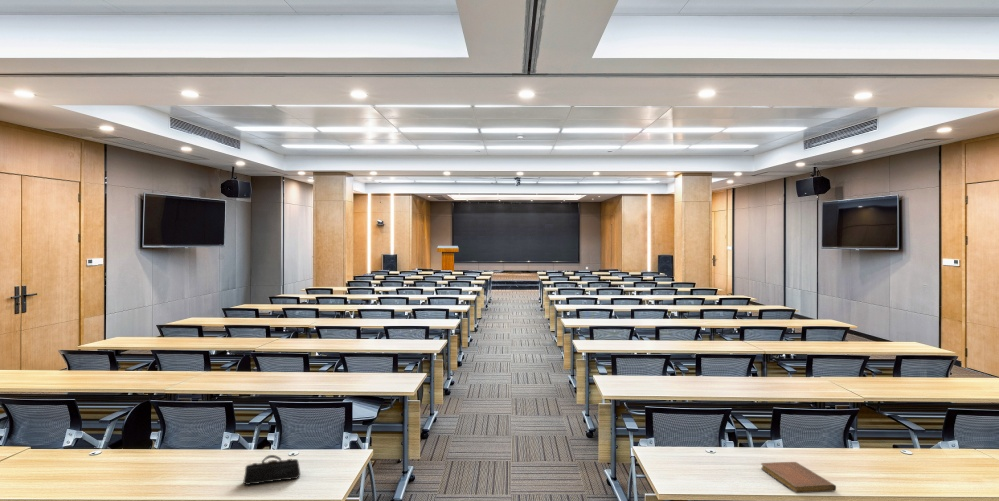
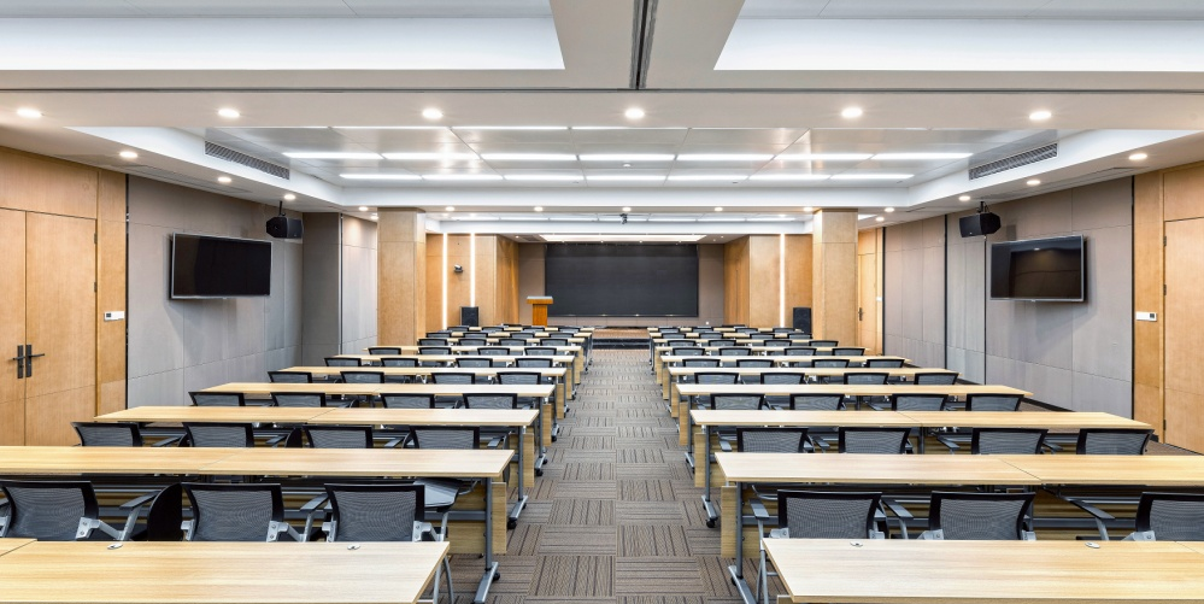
- notebook (796, 476)
- pencil case (272, 466)
